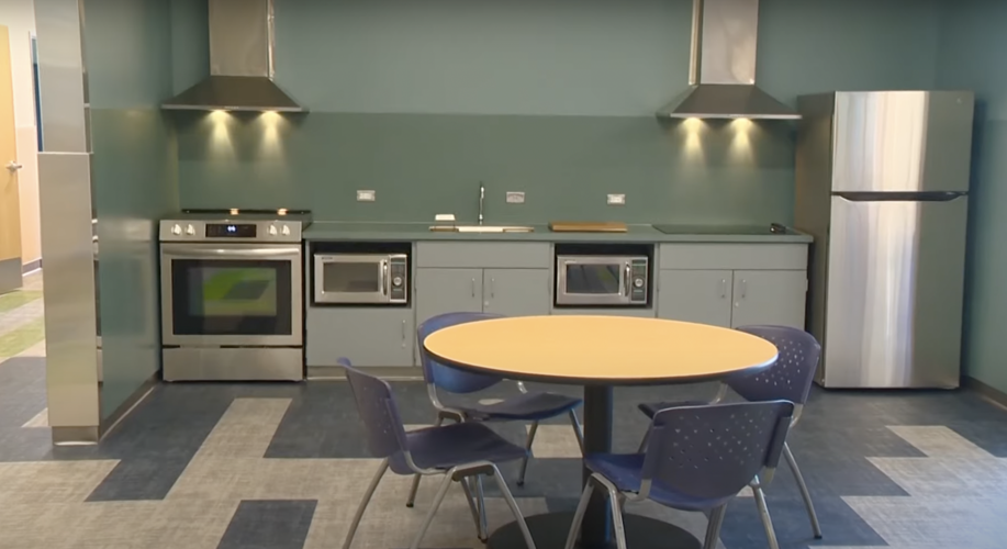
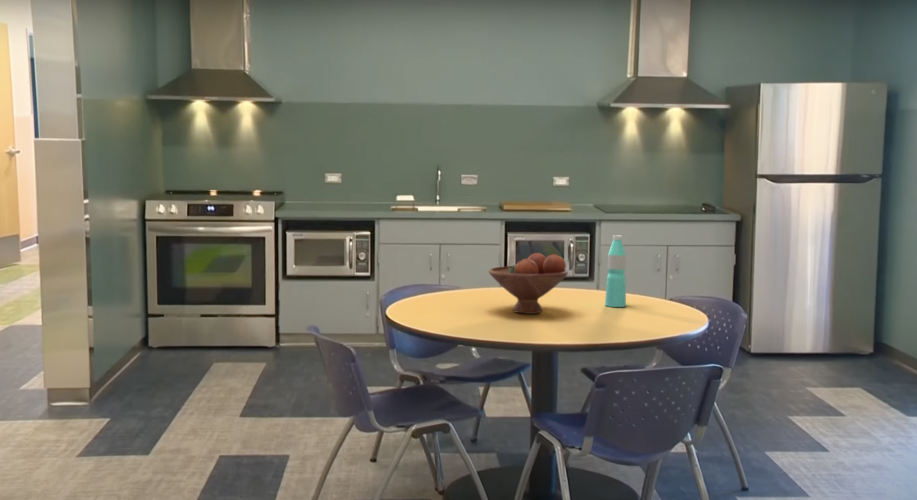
+ water bottle (616, 270)
+ fruit bowl (528, 283)
